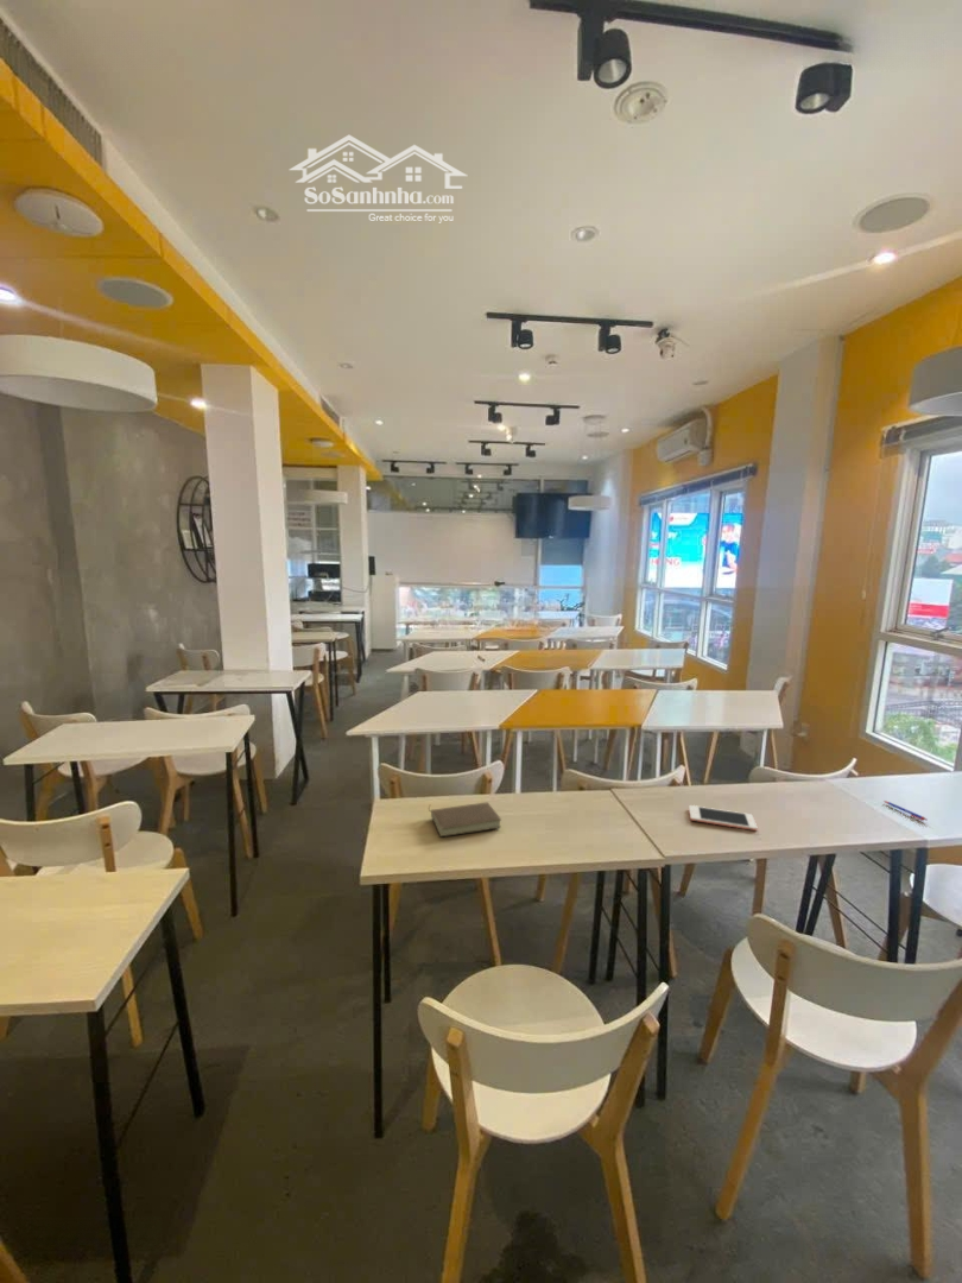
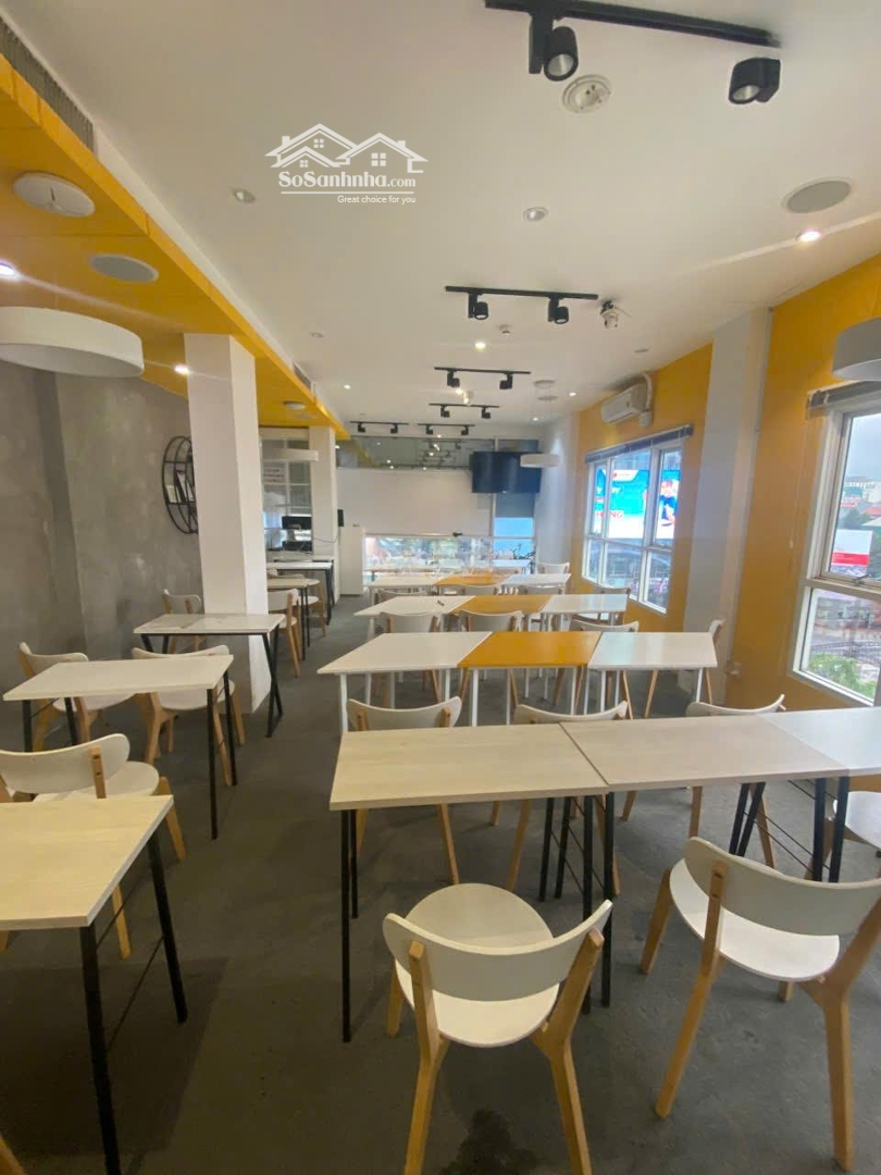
- book (462, 815)
- cell phone (721, 817)
- pen (904, 809)
